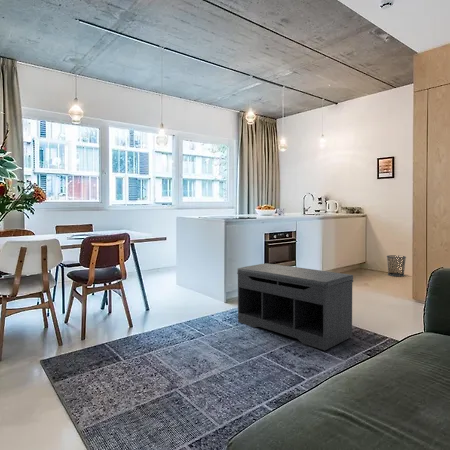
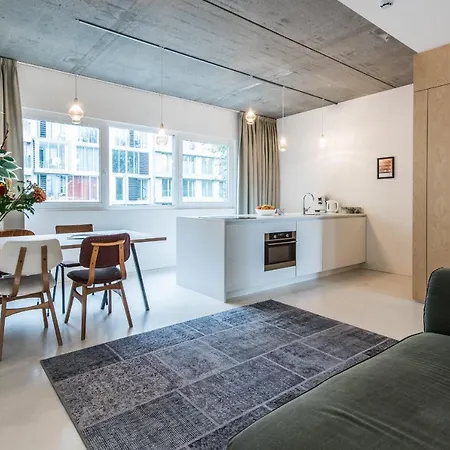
- waste bin (396, 265)
- bench (291, 300)
